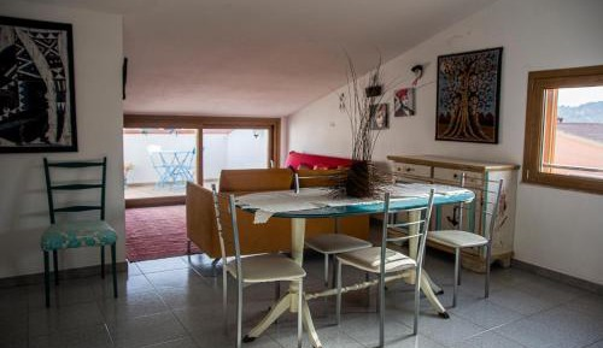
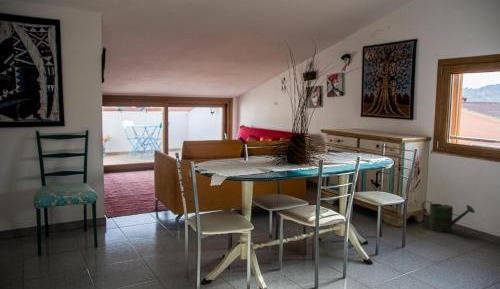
+ watering can (446, 215)
